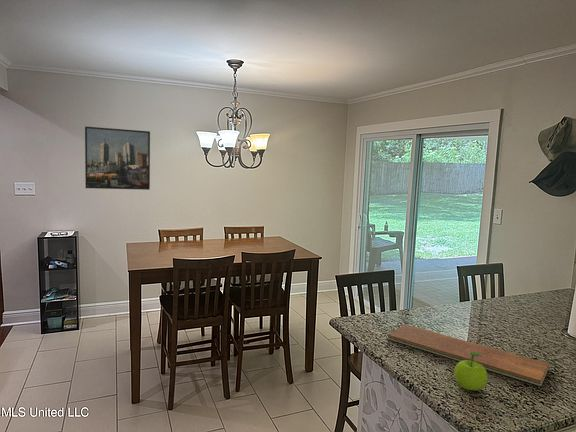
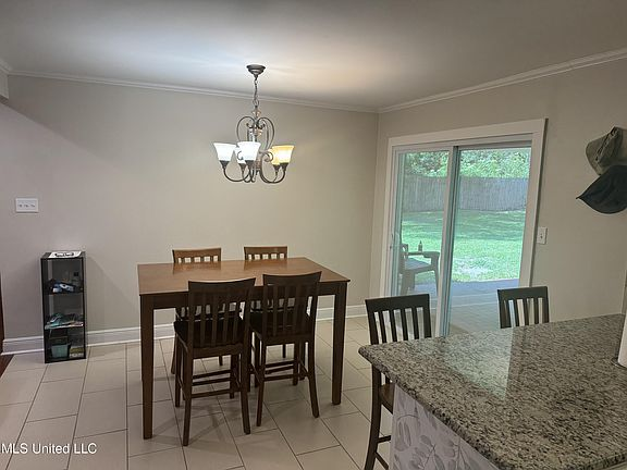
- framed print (118, 159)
- chopping board (462, 350)
- fruit (472, 369)
